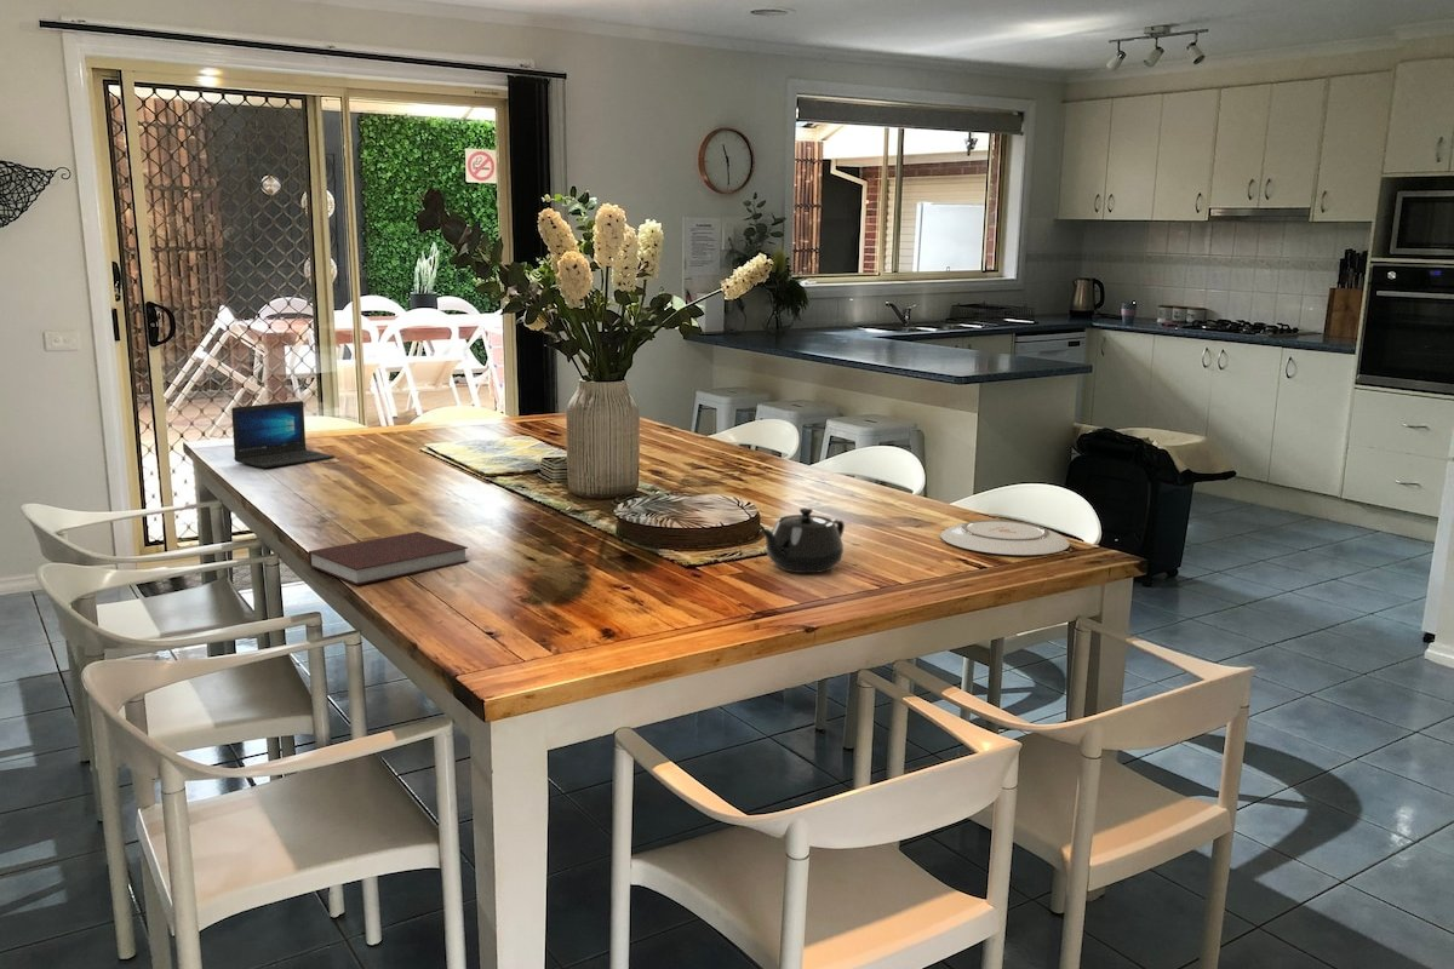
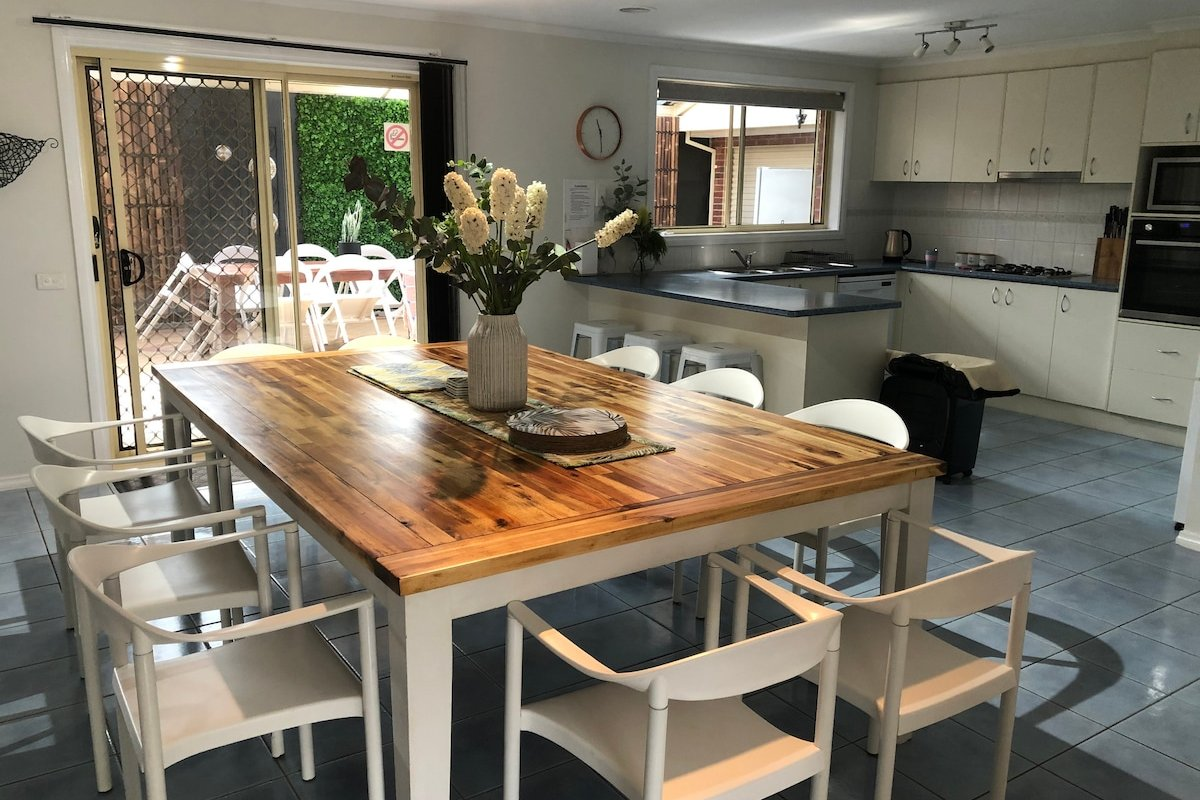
- laptop (284, 432)
- teapot (802, 538)
- plate (1004, 534)
- notebook (389, 556)
